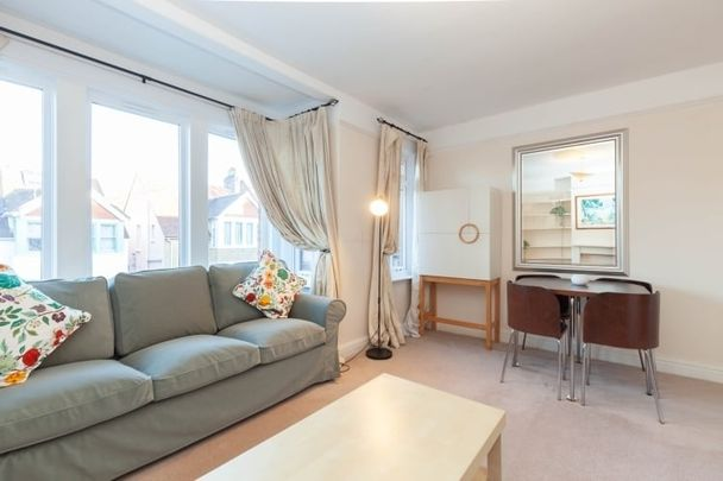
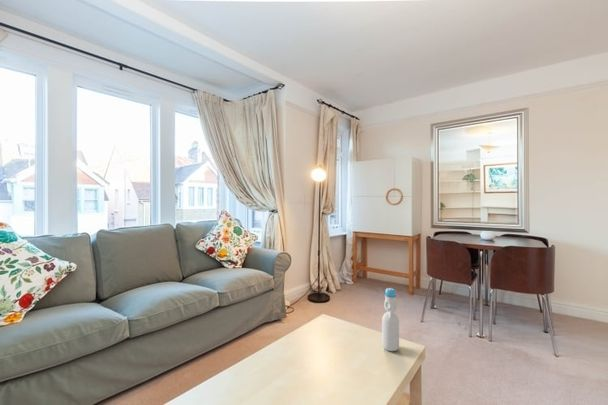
+ bottle (390, 318)
